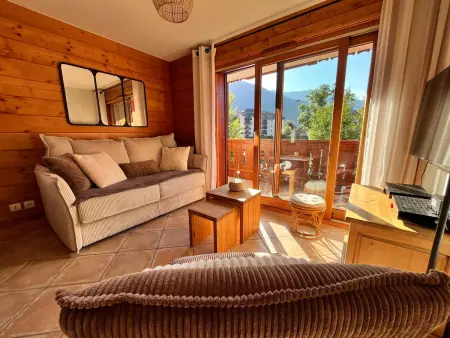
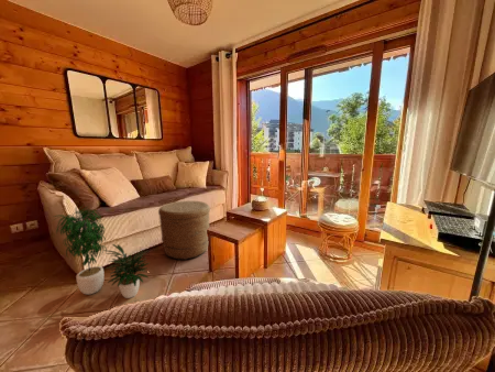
+ basket (185, 228)
+ potted plant (105, 250)
